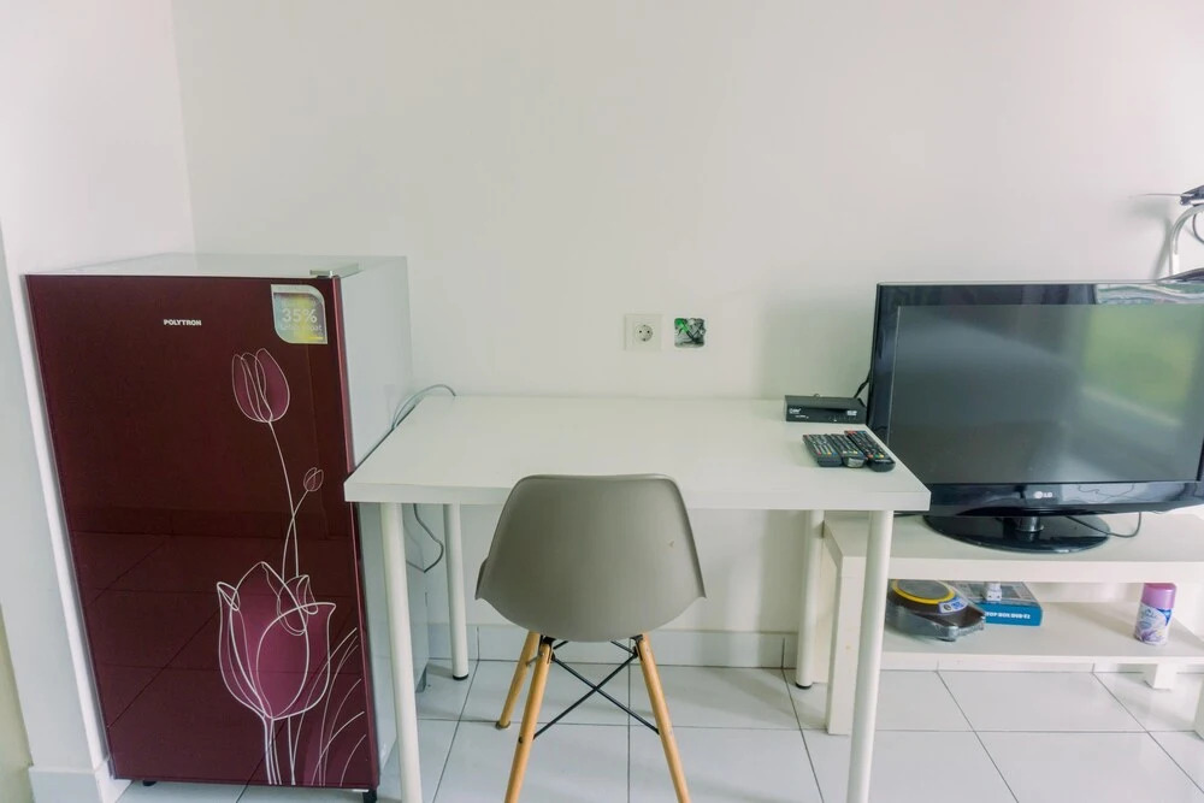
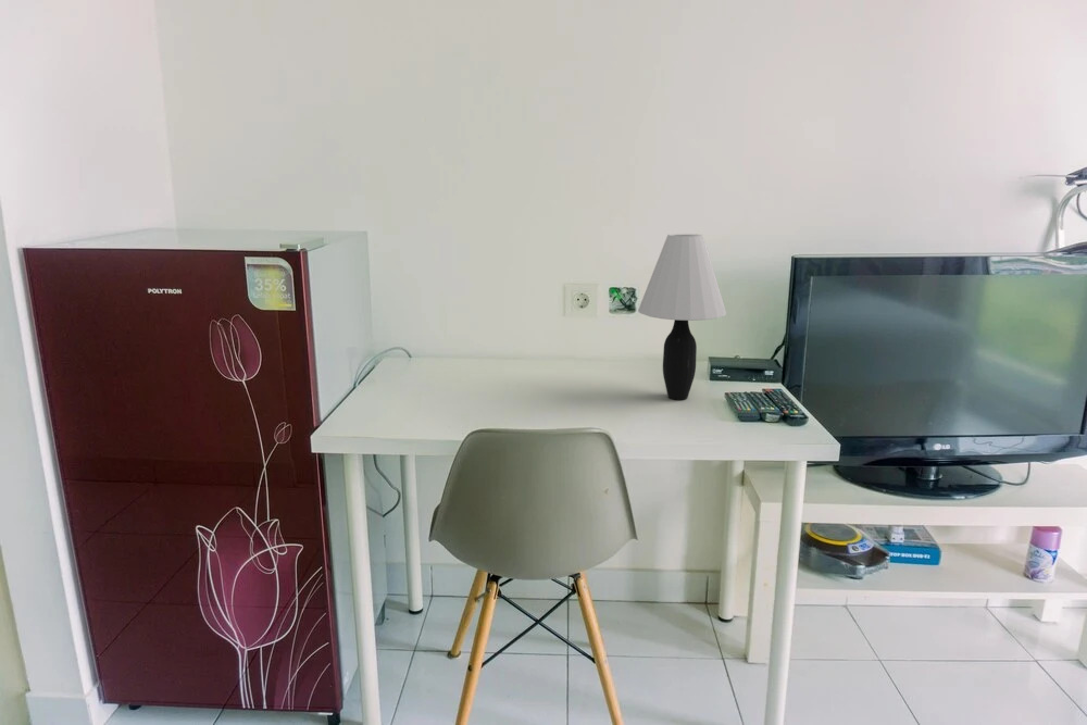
+ table lamp (680, 317)
